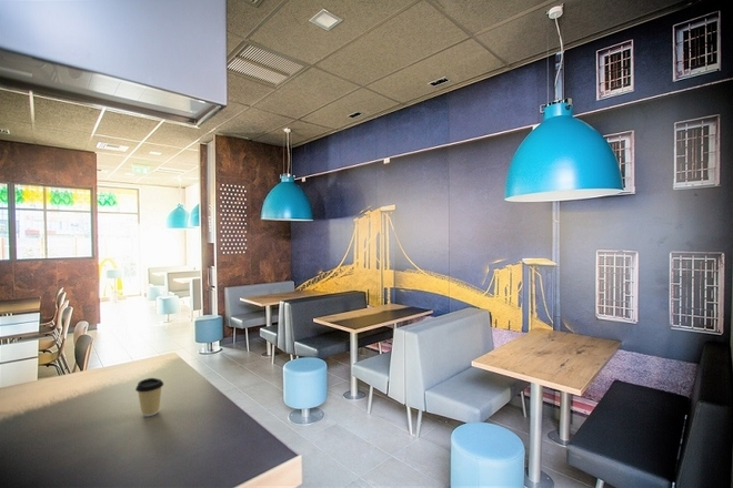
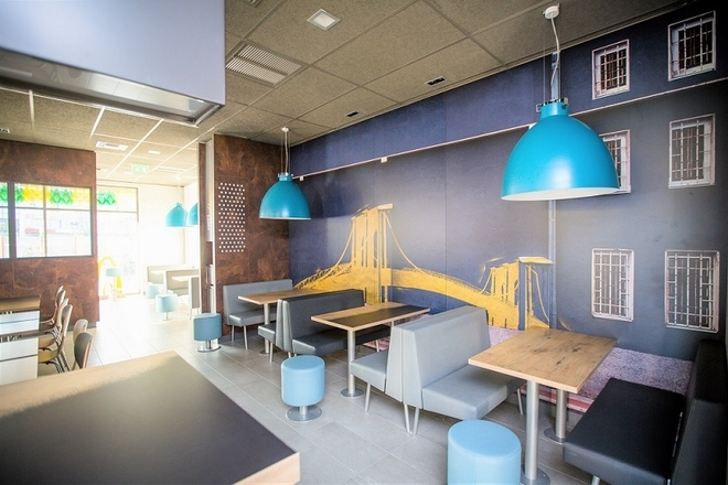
- coffee cup (150, 397)
